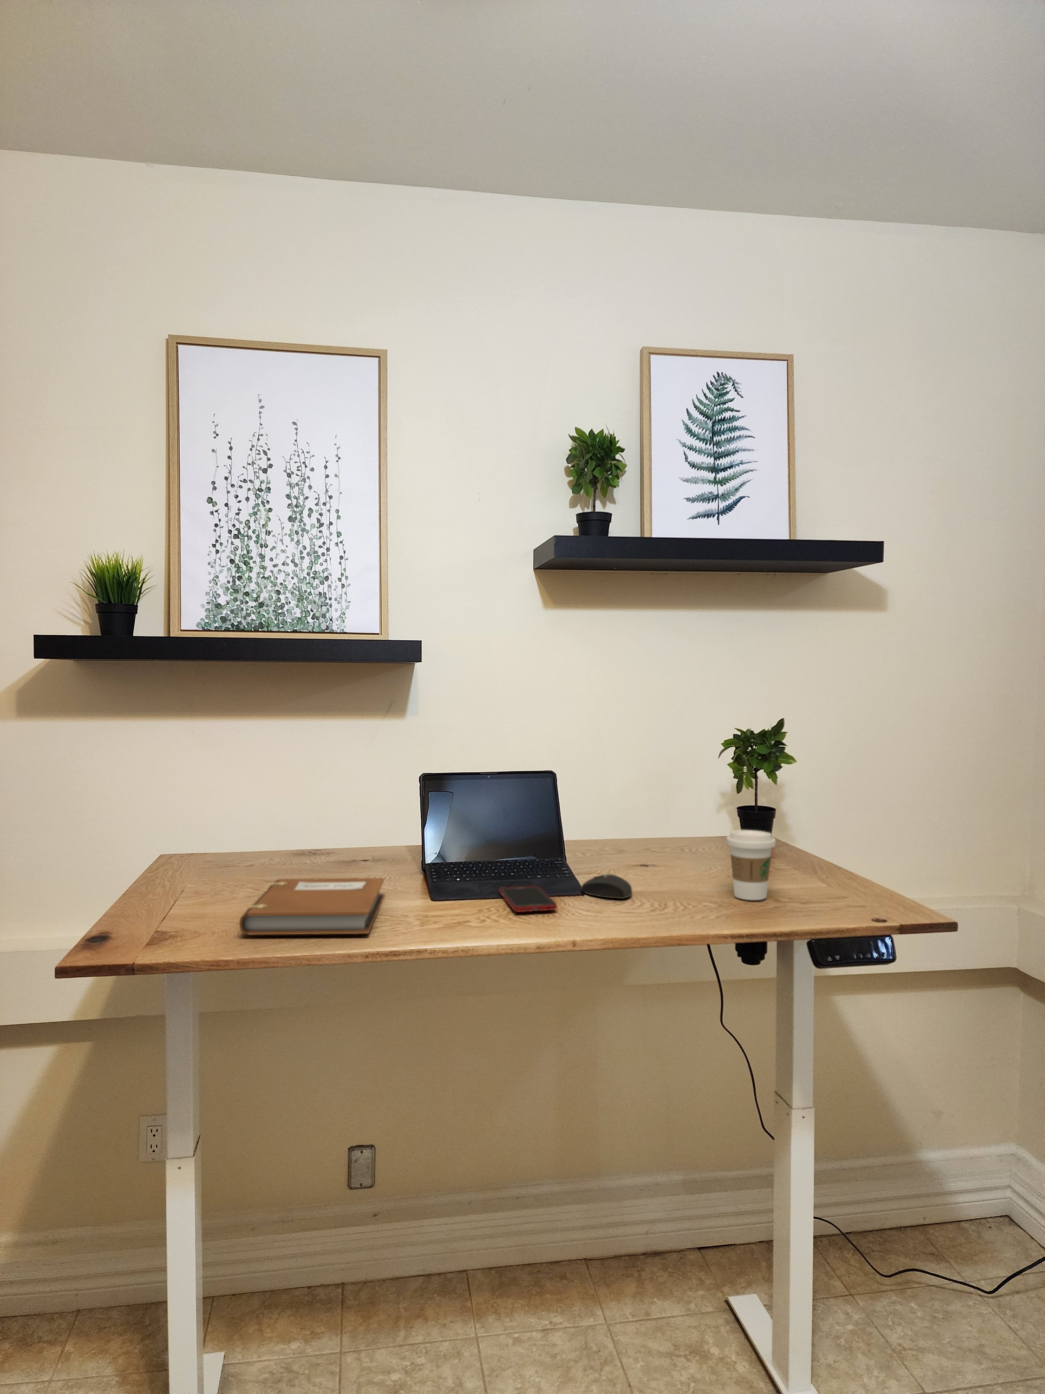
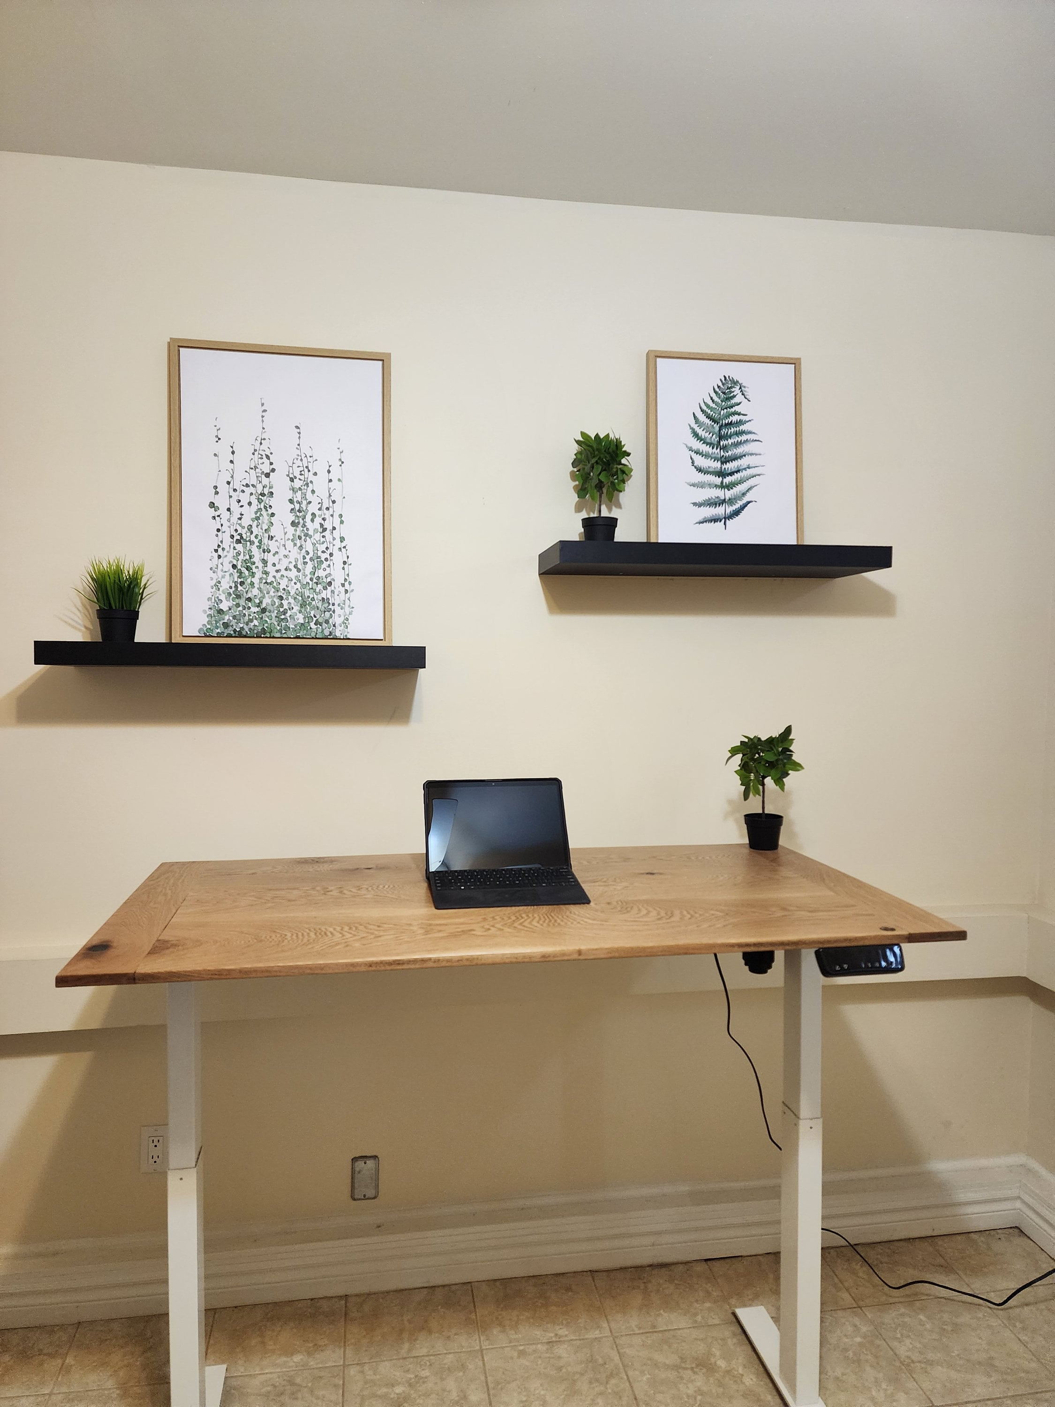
- mouse (607, 885)
- cell phone (527, 898)
- notebook (317, 903)
- coffee cup (751, 864)
